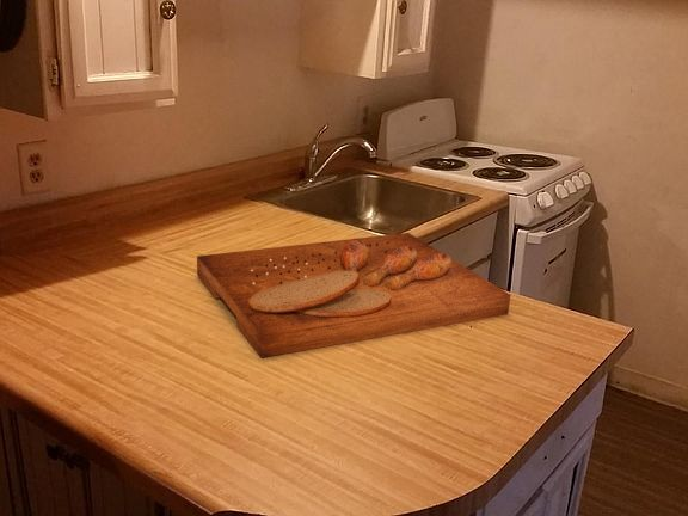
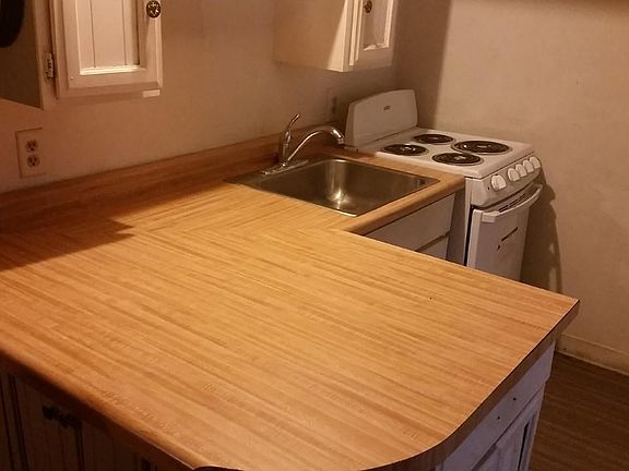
- cutting board (348, 271)
